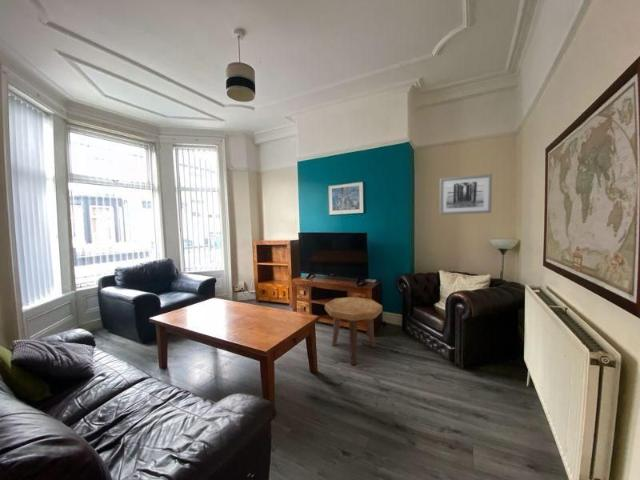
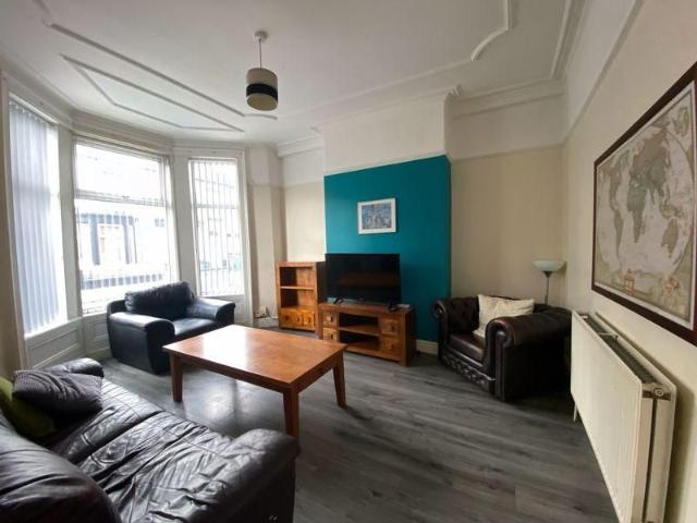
- side table (353, 327)
- wall art (464, 195)
